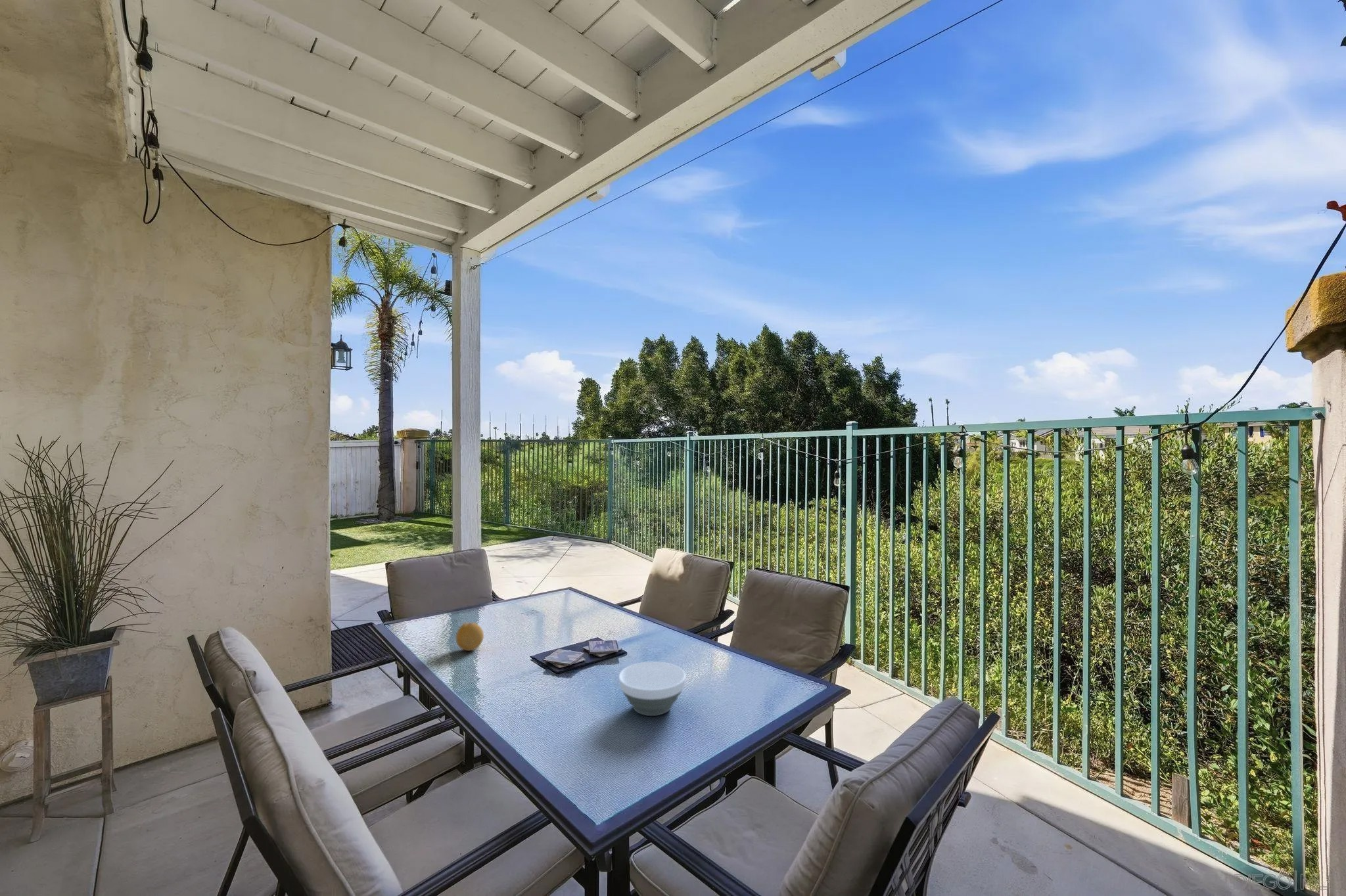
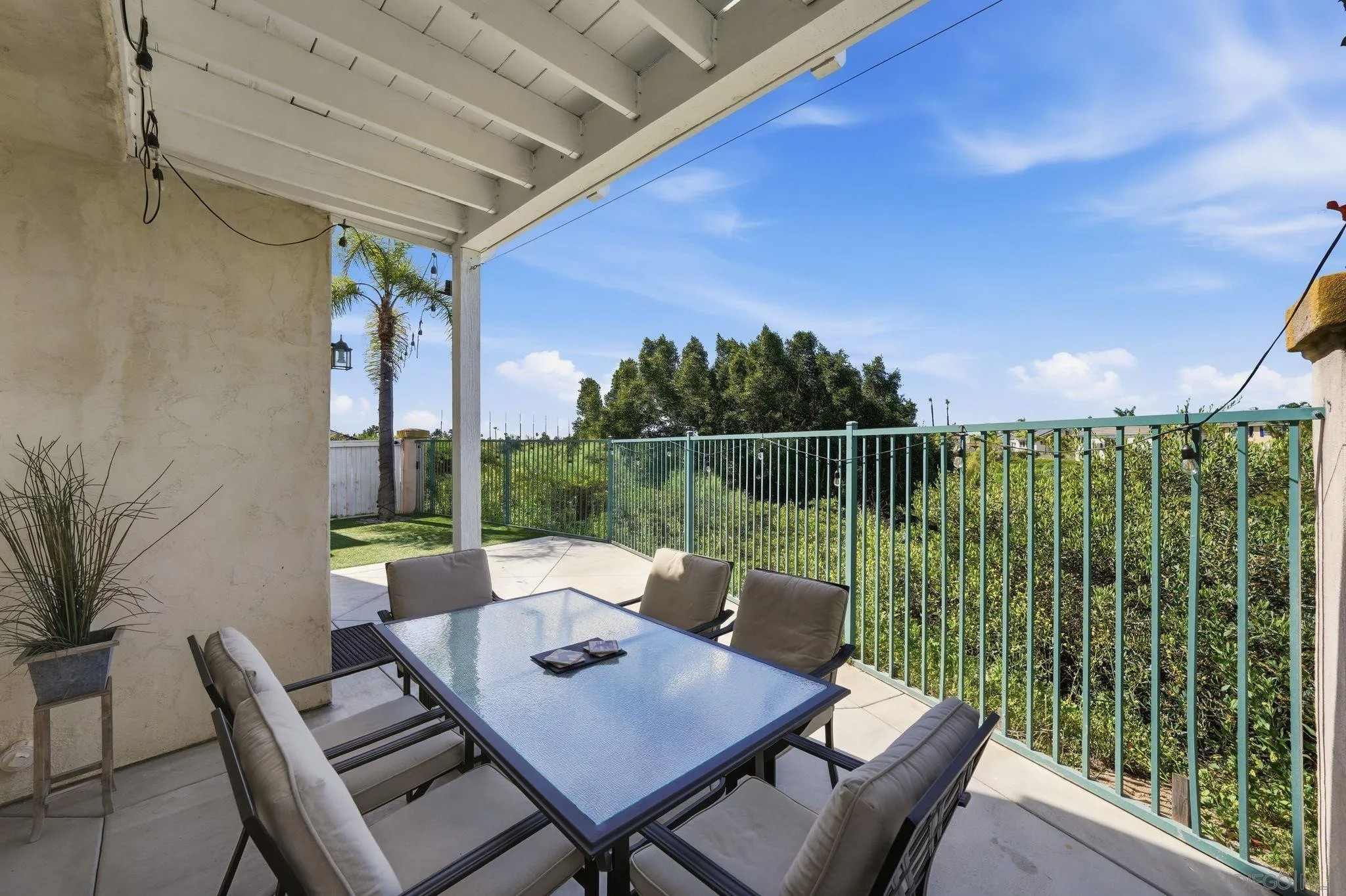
- fruit (469, 636)
- bowl (652, 691)
